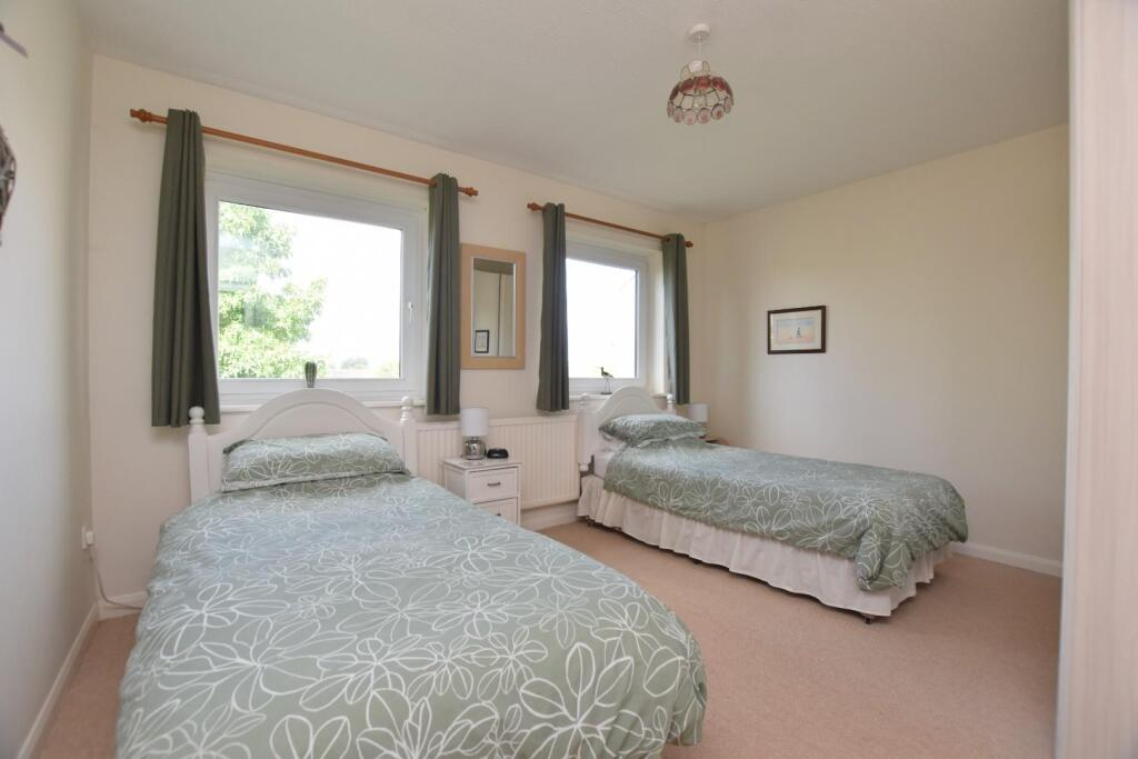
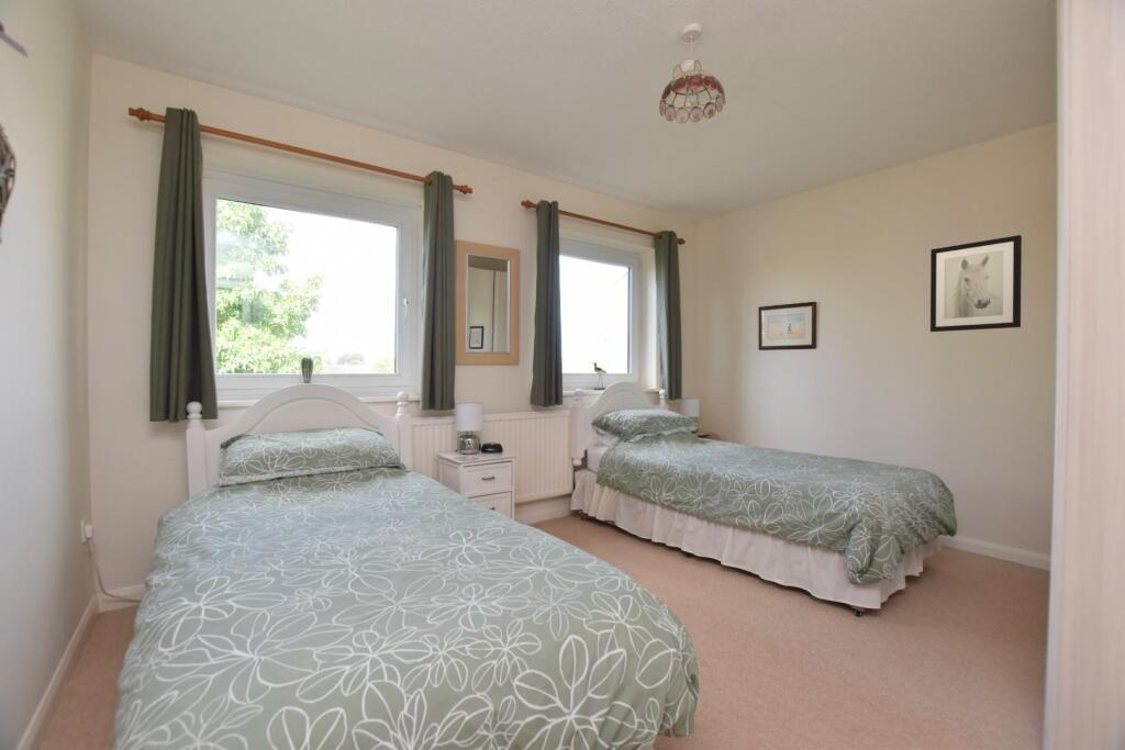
+ wall art (973, 286)
